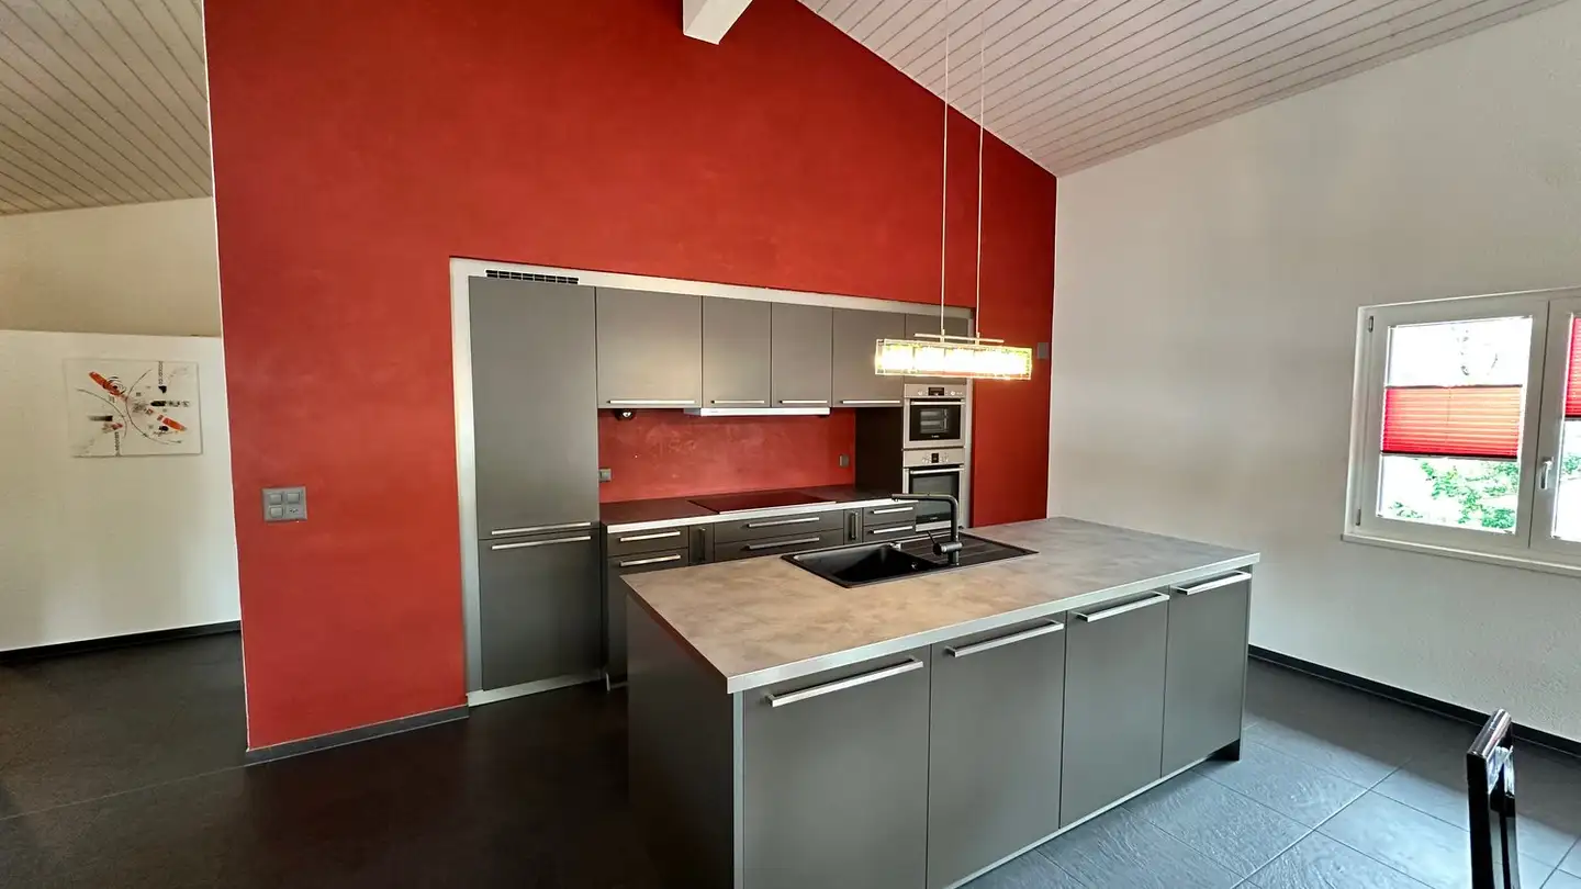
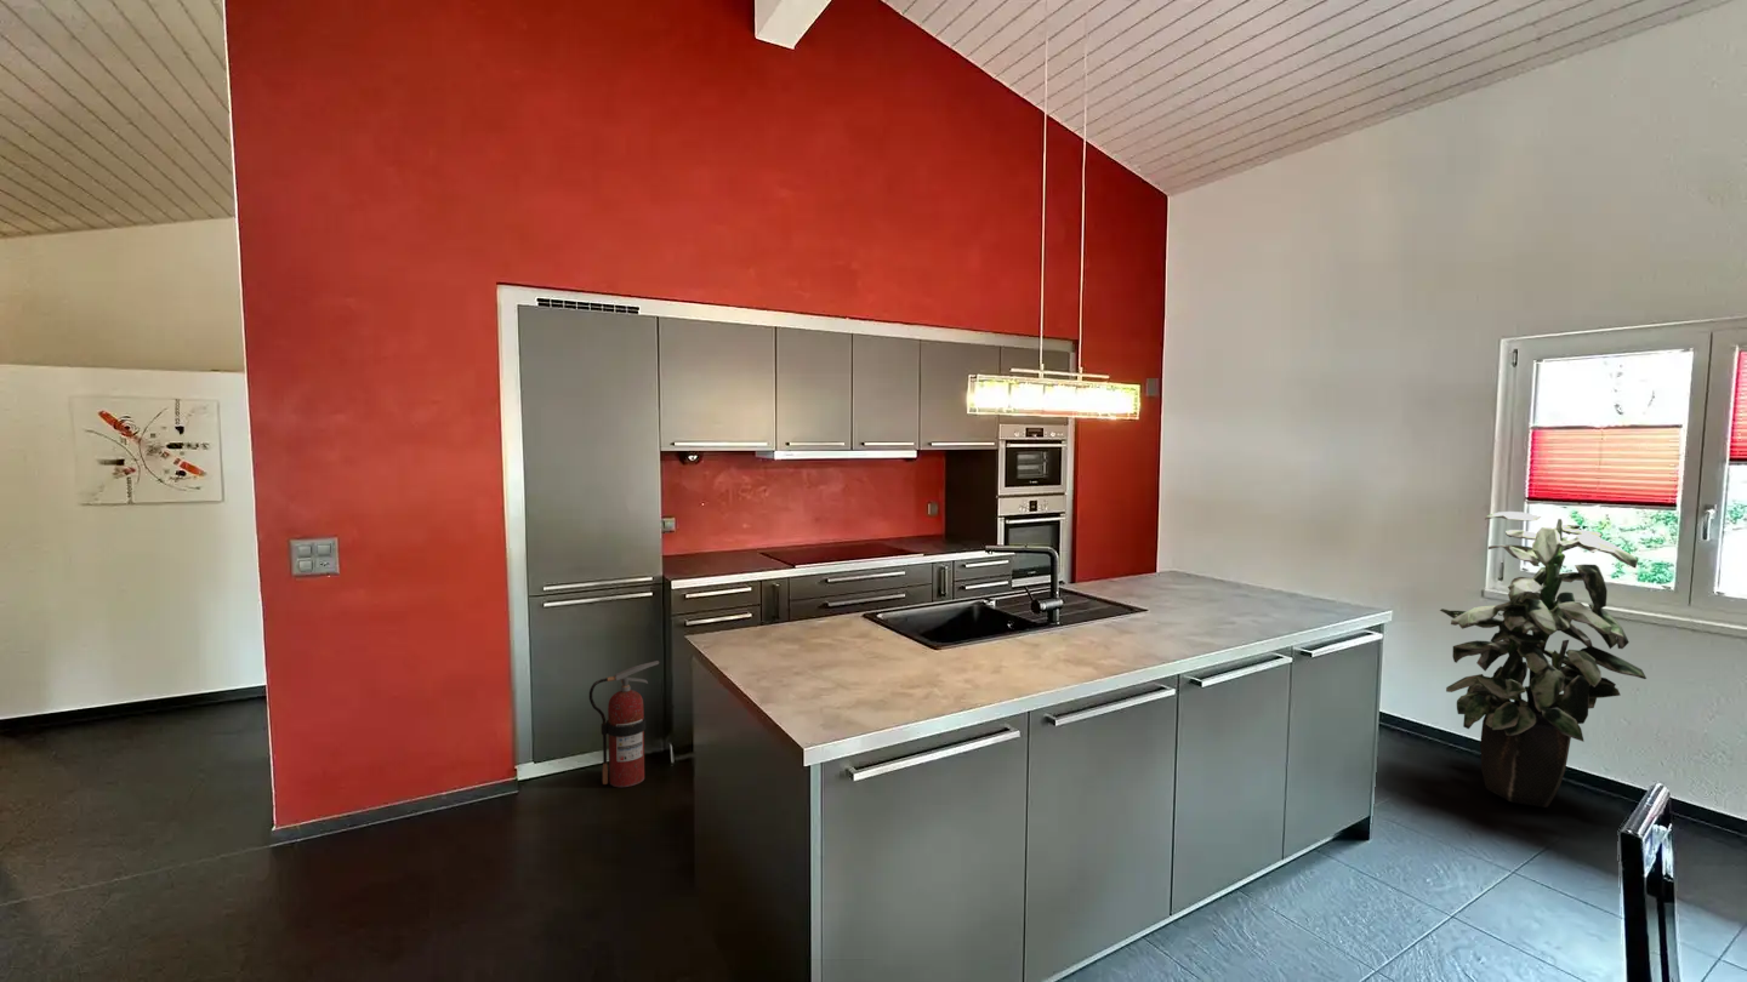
+ fire extinguisher (625, 723)
+ indoor plant (1527, 655)
